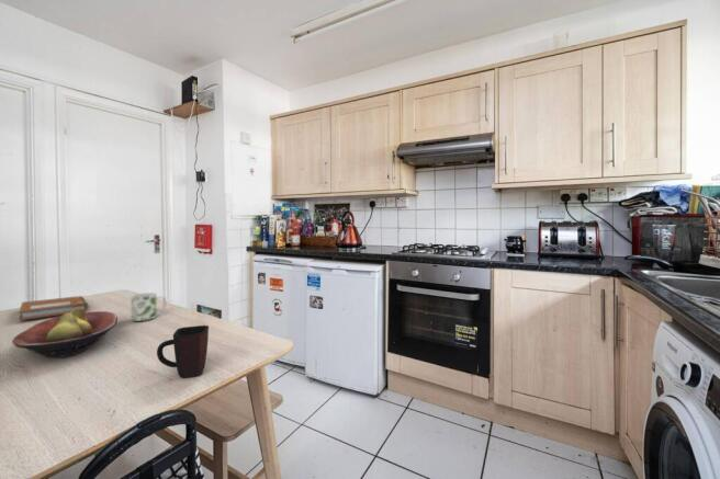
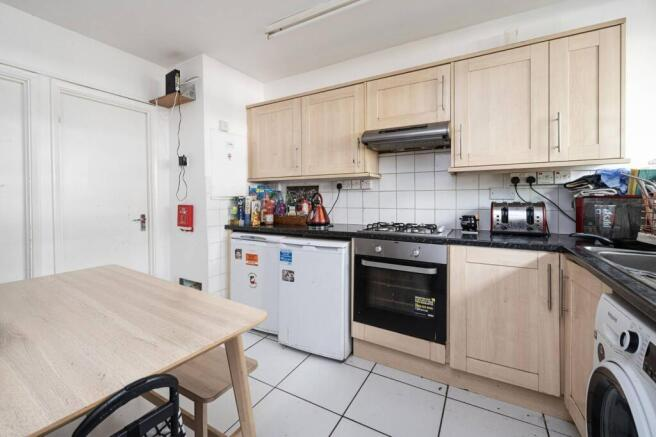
- mug (185, 352)
- fruit bowl (71, 327)
- notebook (55, 306)
- mug (149, 305)
